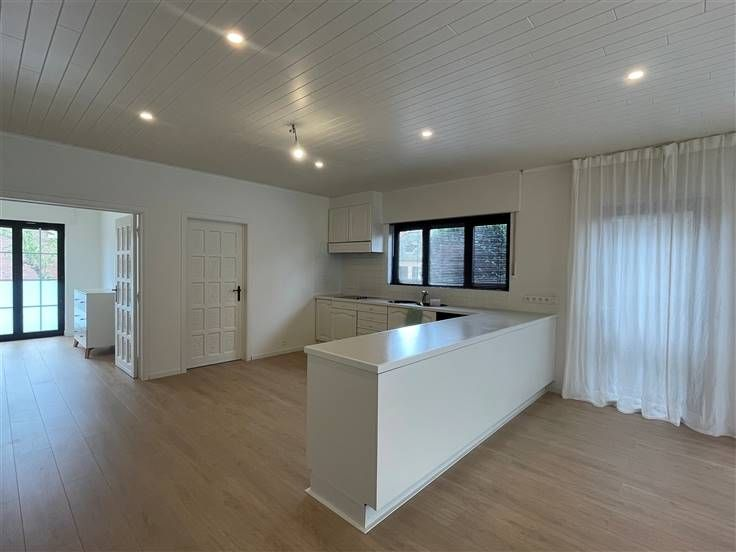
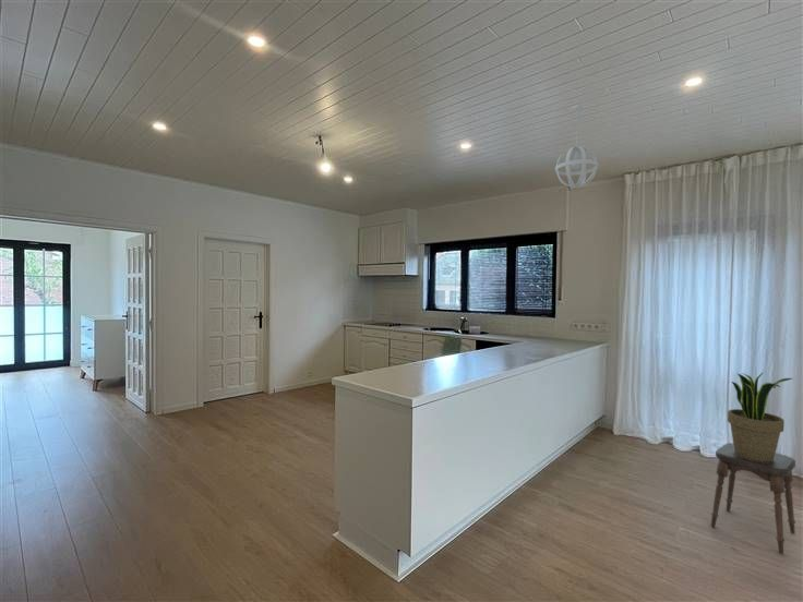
+ pendant light (576, 147)
+ stool (759, 477)
+ potted plant (759, 413)
